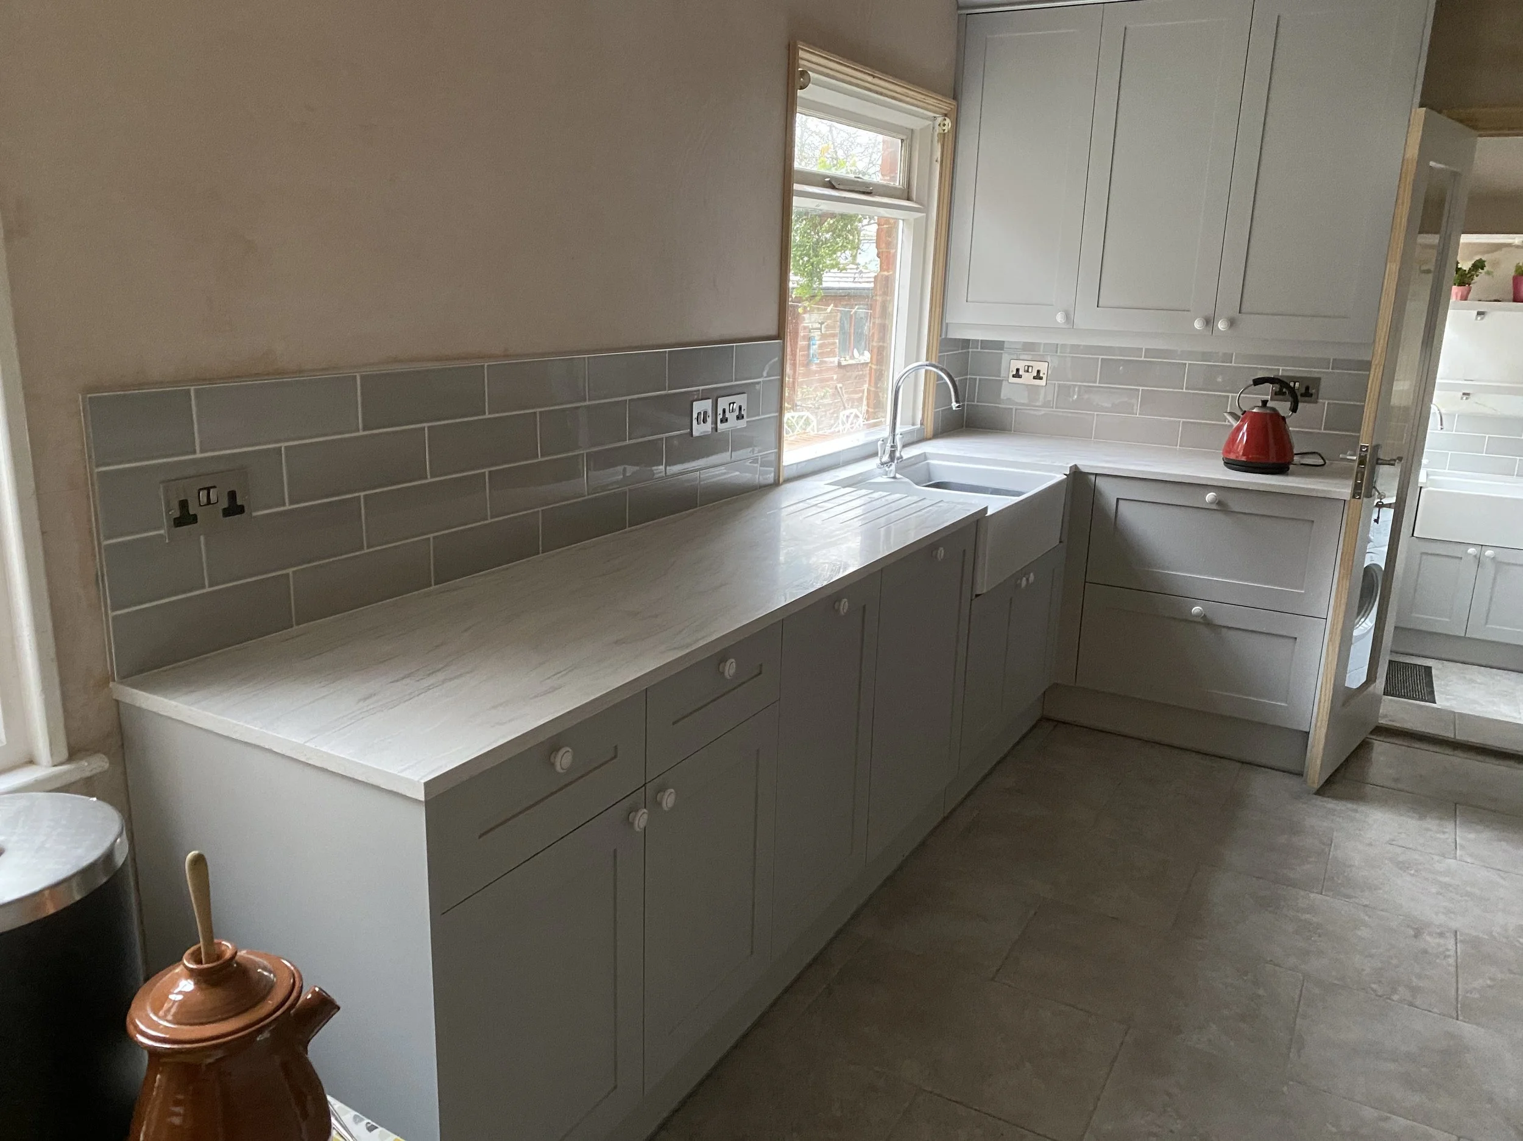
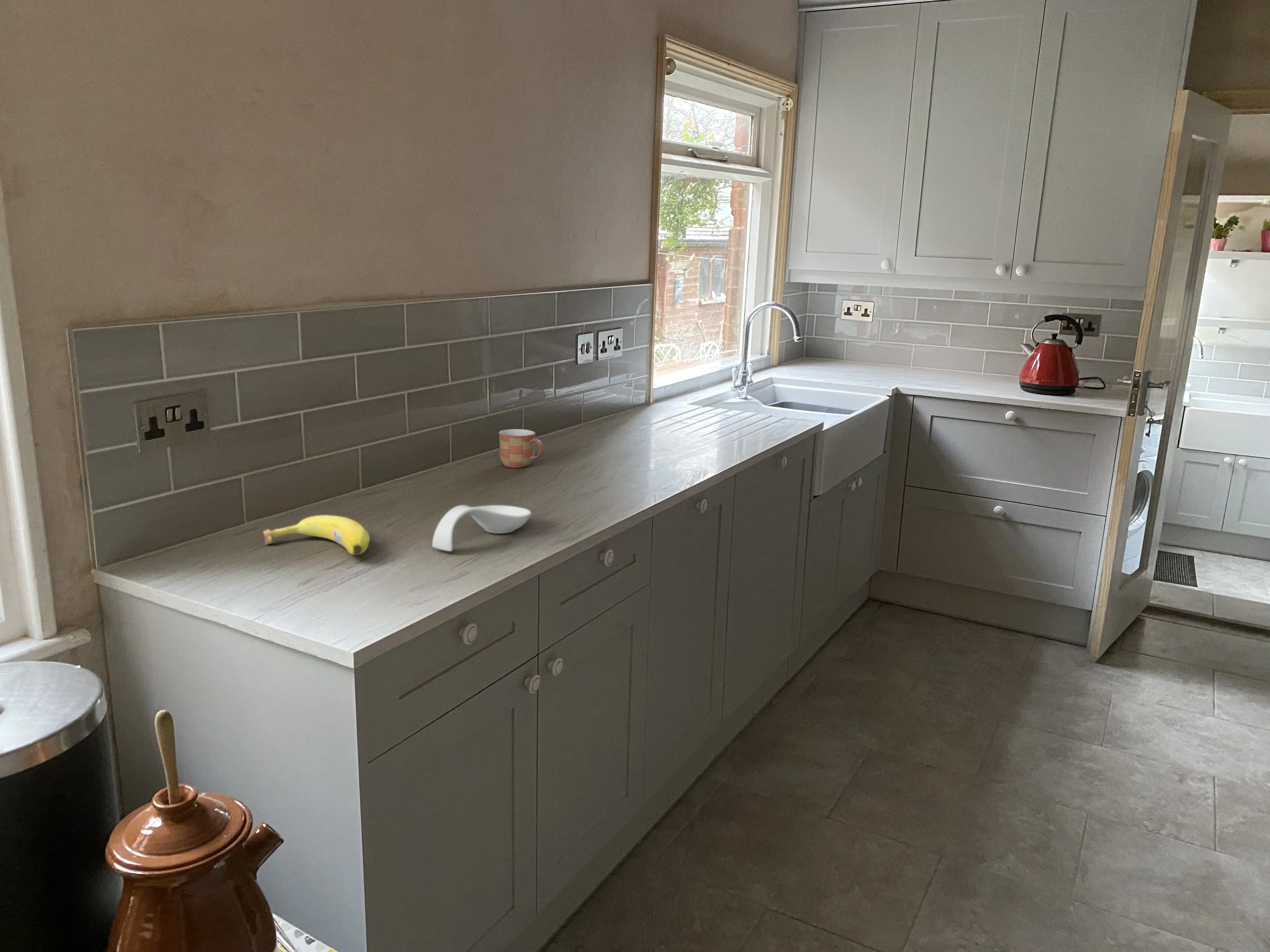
+ mug (521, 449)
+ spoon rest (483, 519)
+ fruit (317, 536)
